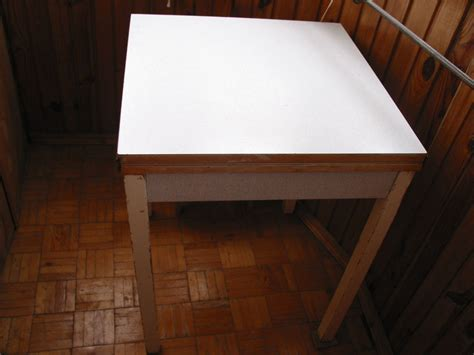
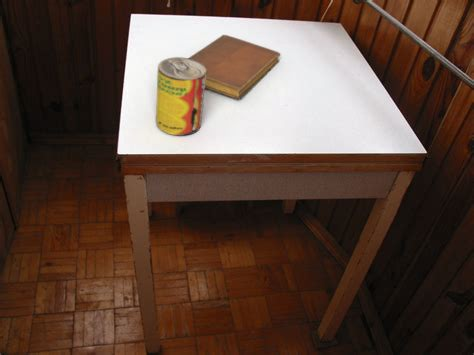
+ notebook (230, 63)
+ beverage can (180, 96)
